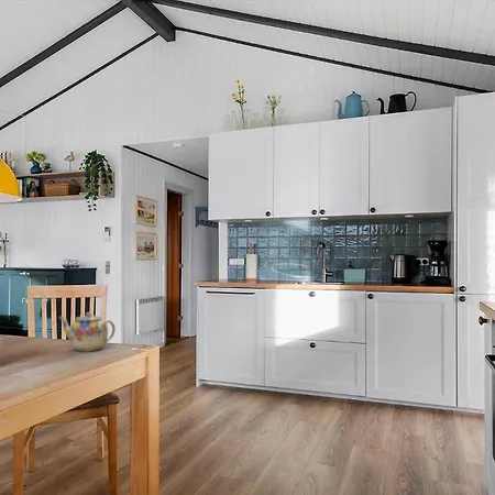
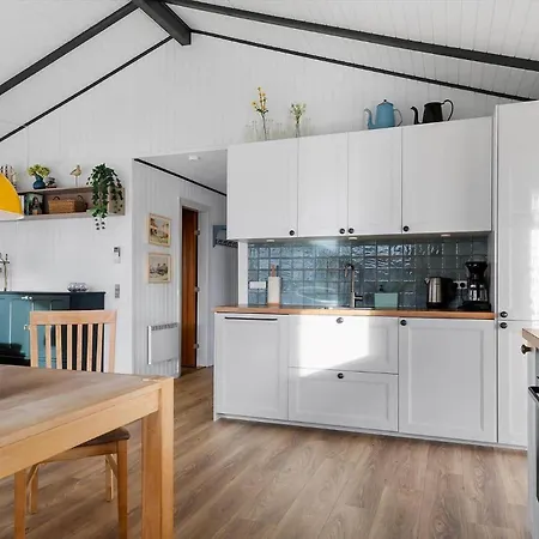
- teapot (86, 330)
